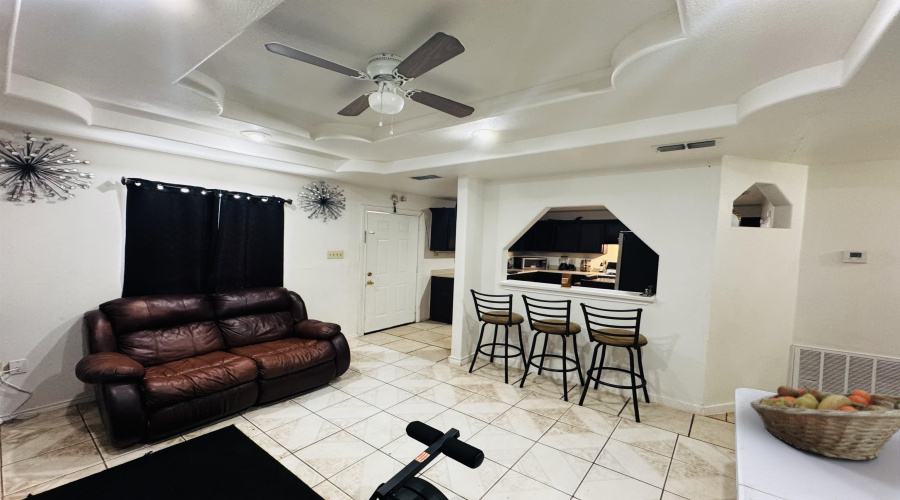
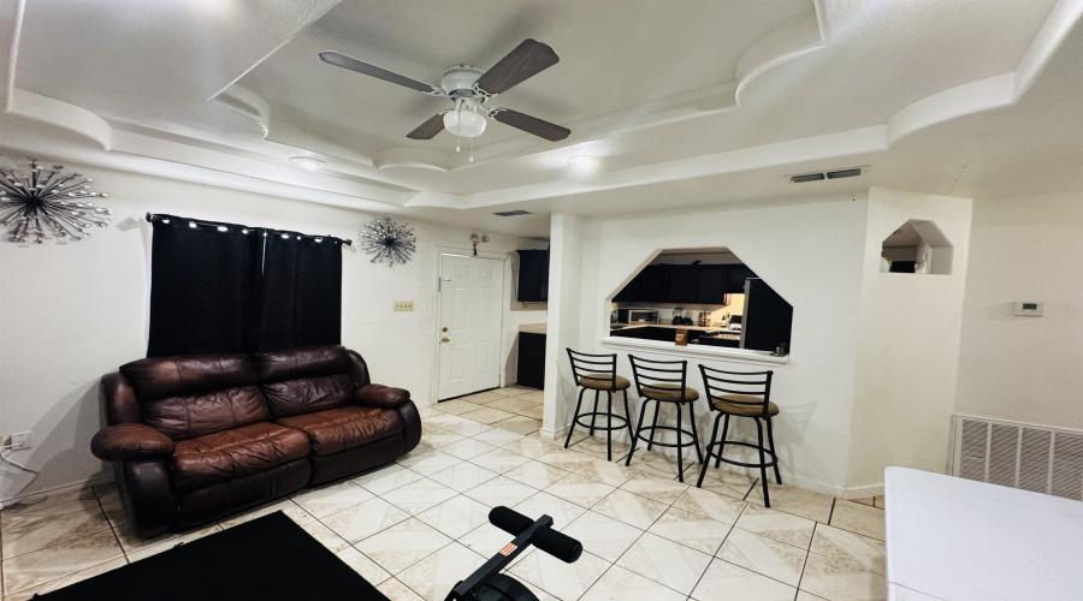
- fruit basket (827, 413)
